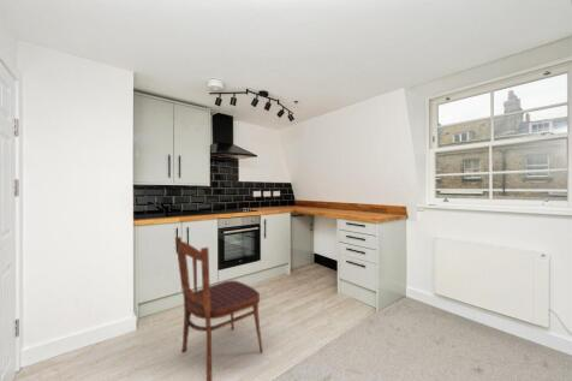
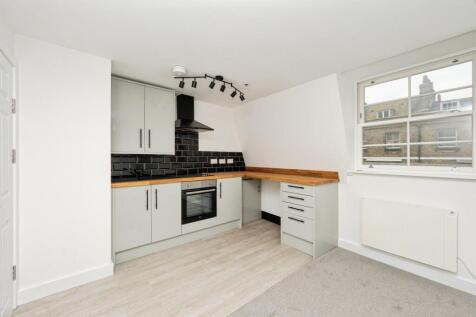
- dining chair (219, 294)
